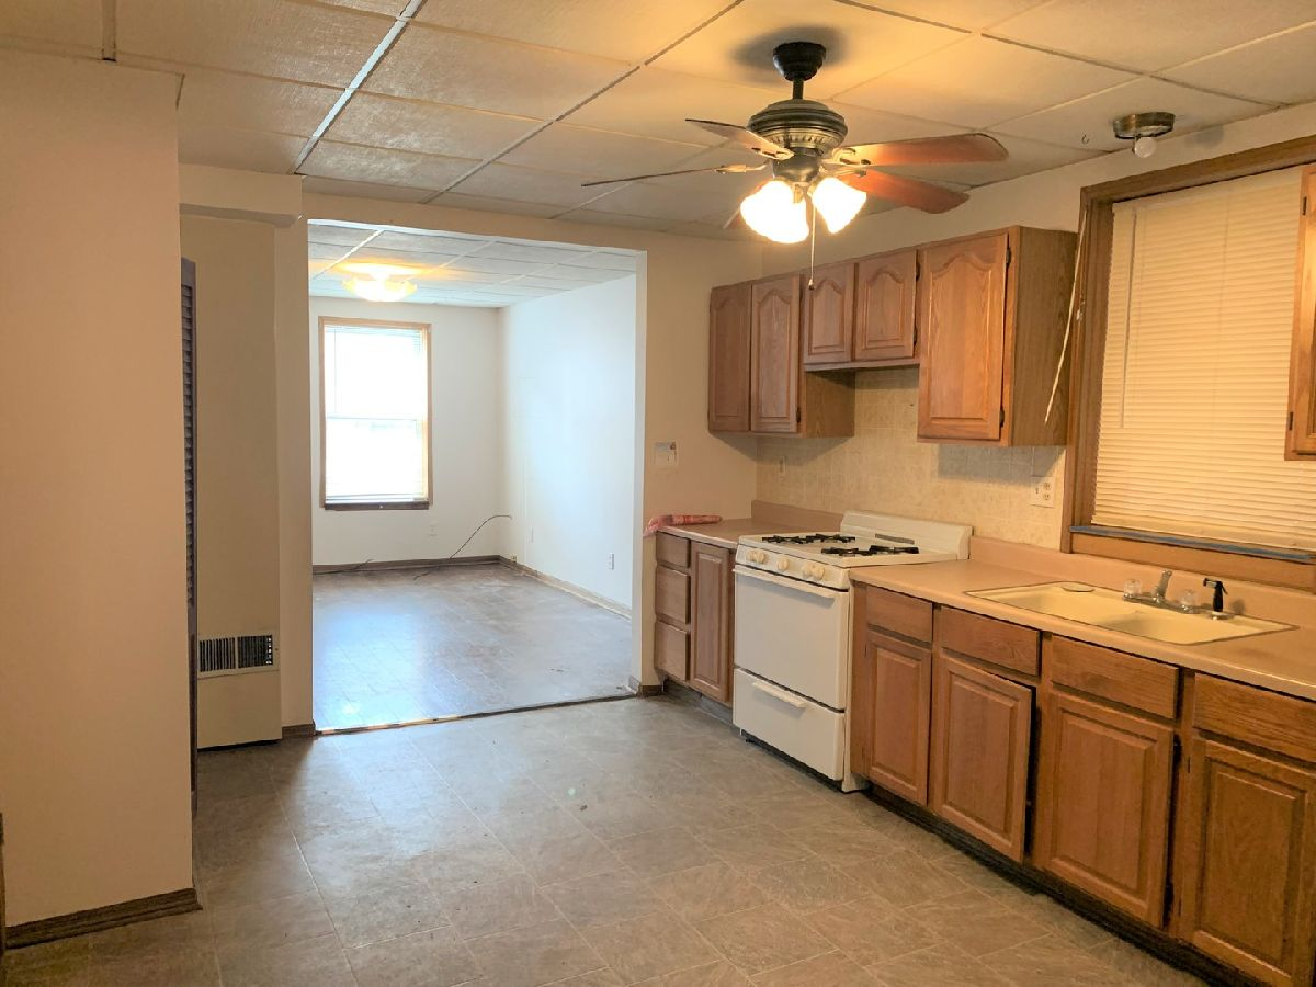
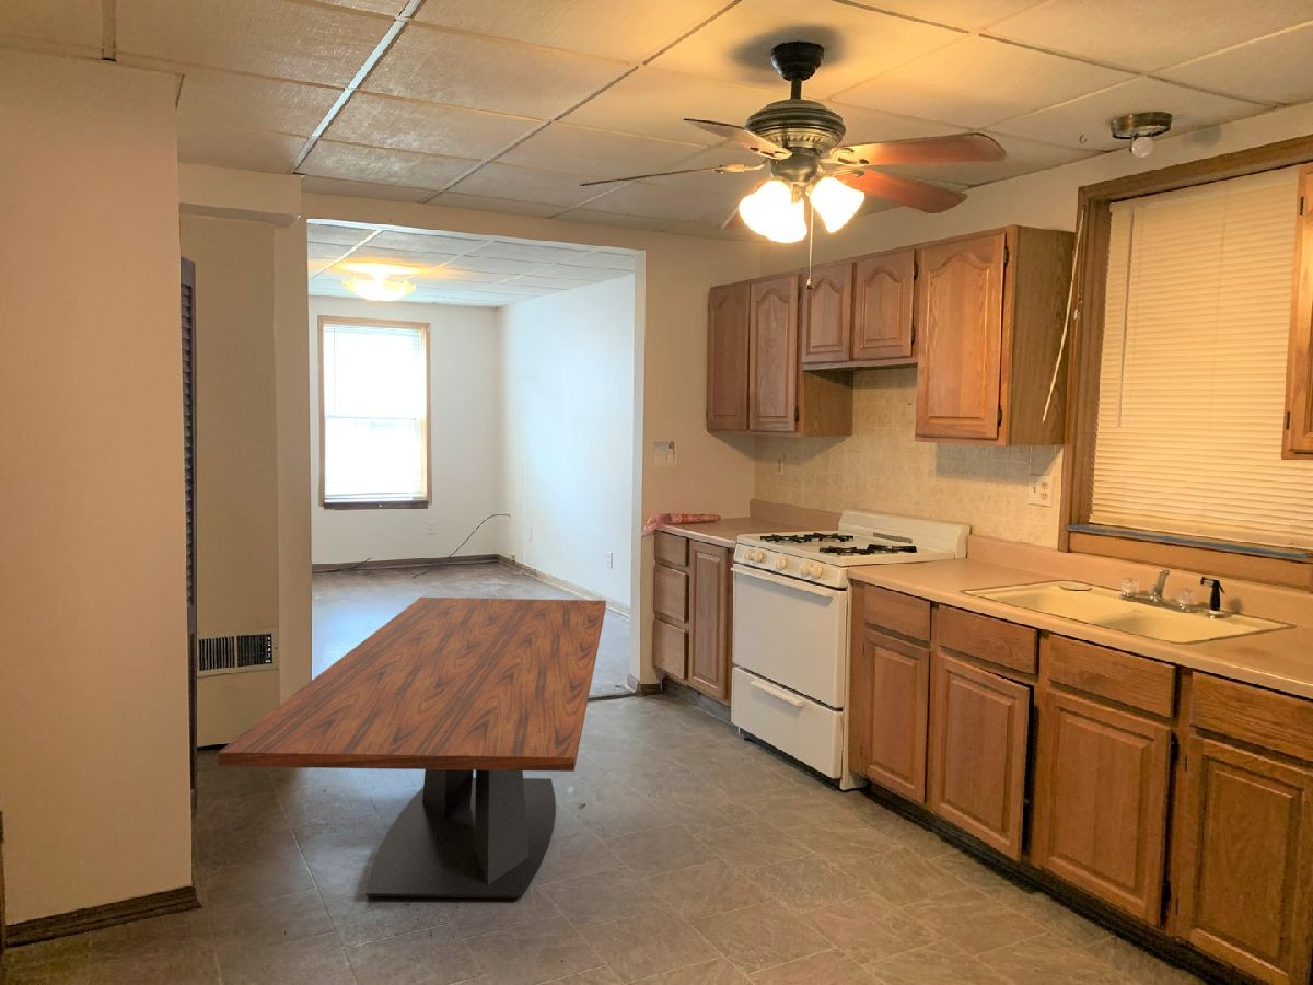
+ dining table (473, 741)
